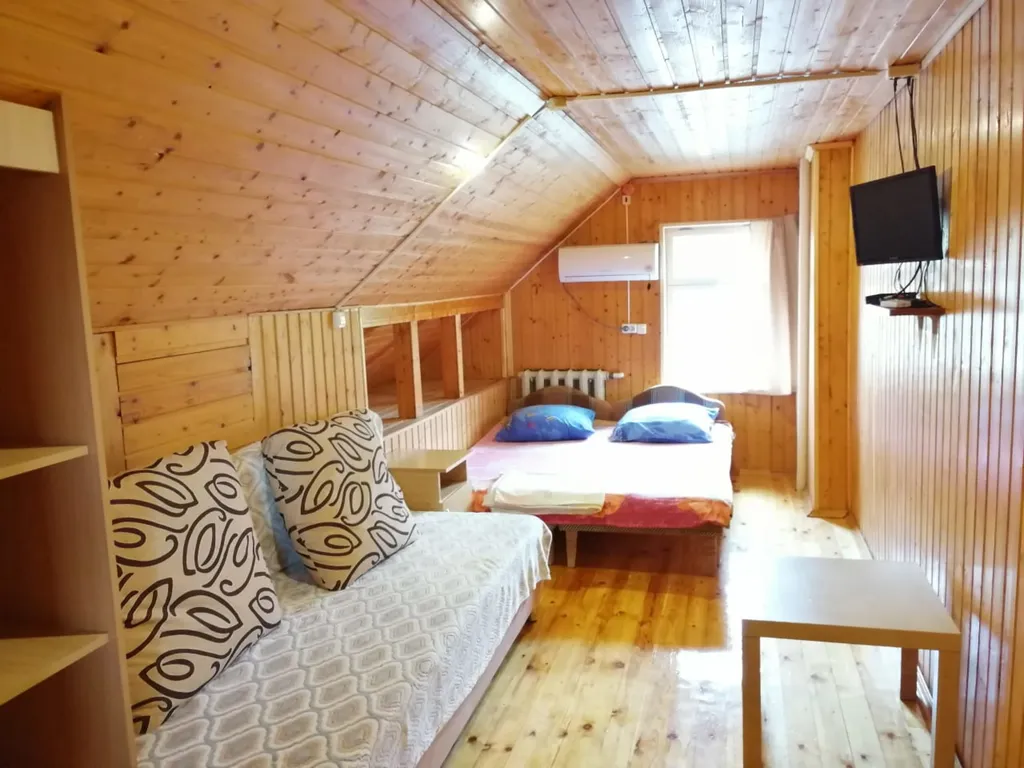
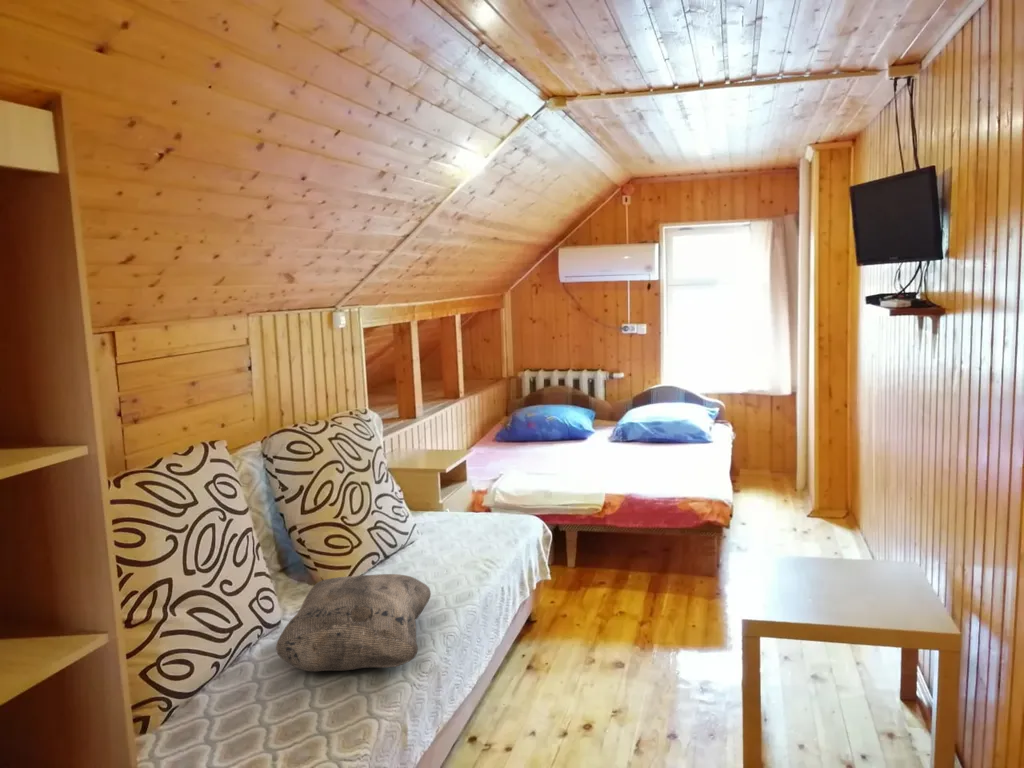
+ cushion (358, 617)
